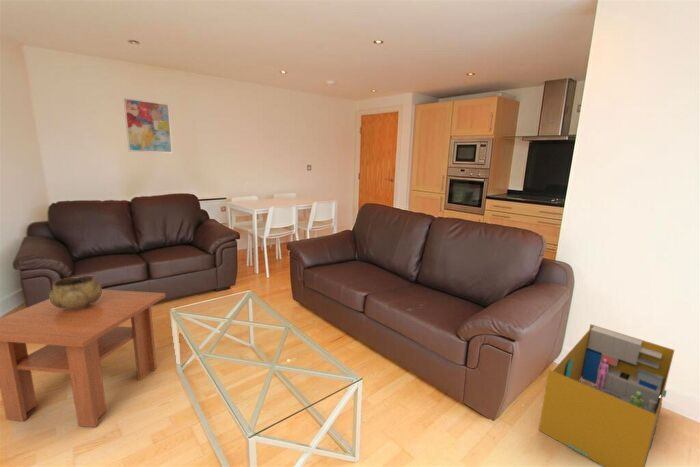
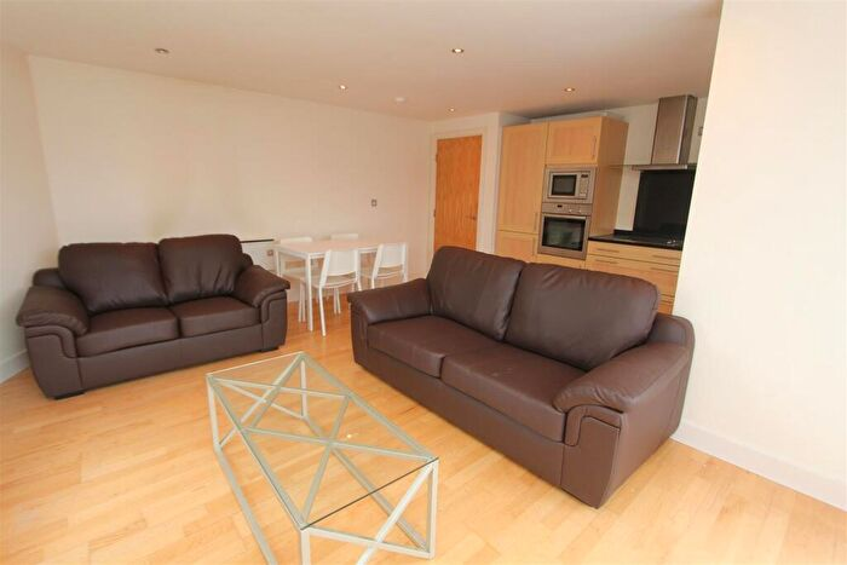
- wall art (149, 127)
- decorative bowl (76, 293)
- storage bin (610, 388)
- coffee table (84, 352)
